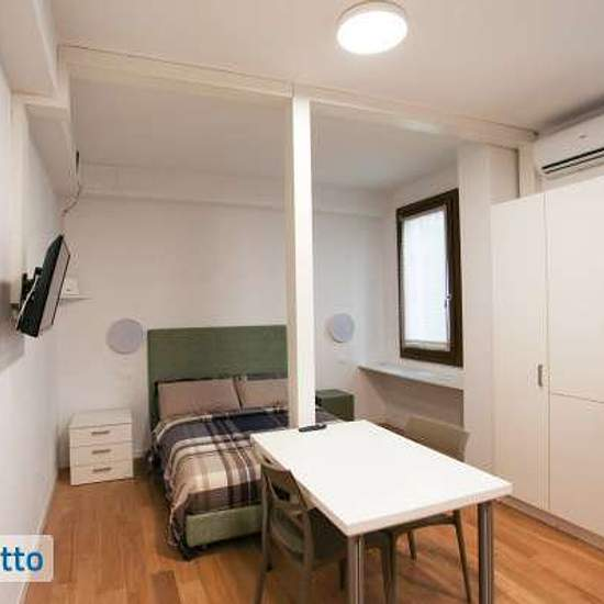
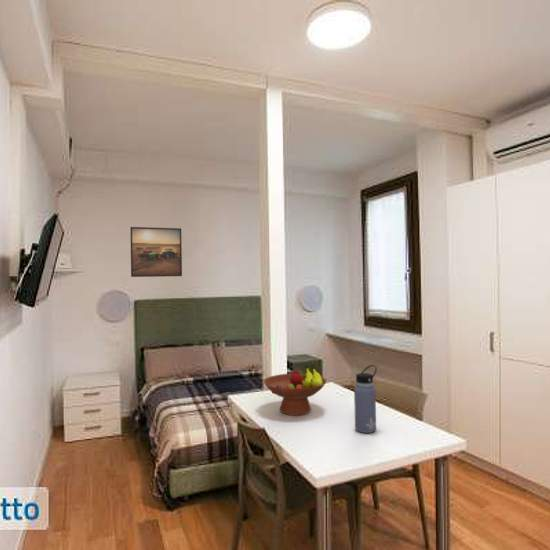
+ water bottle (365, 397)
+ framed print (156, 252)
+ fruit bowl (295, 389)
